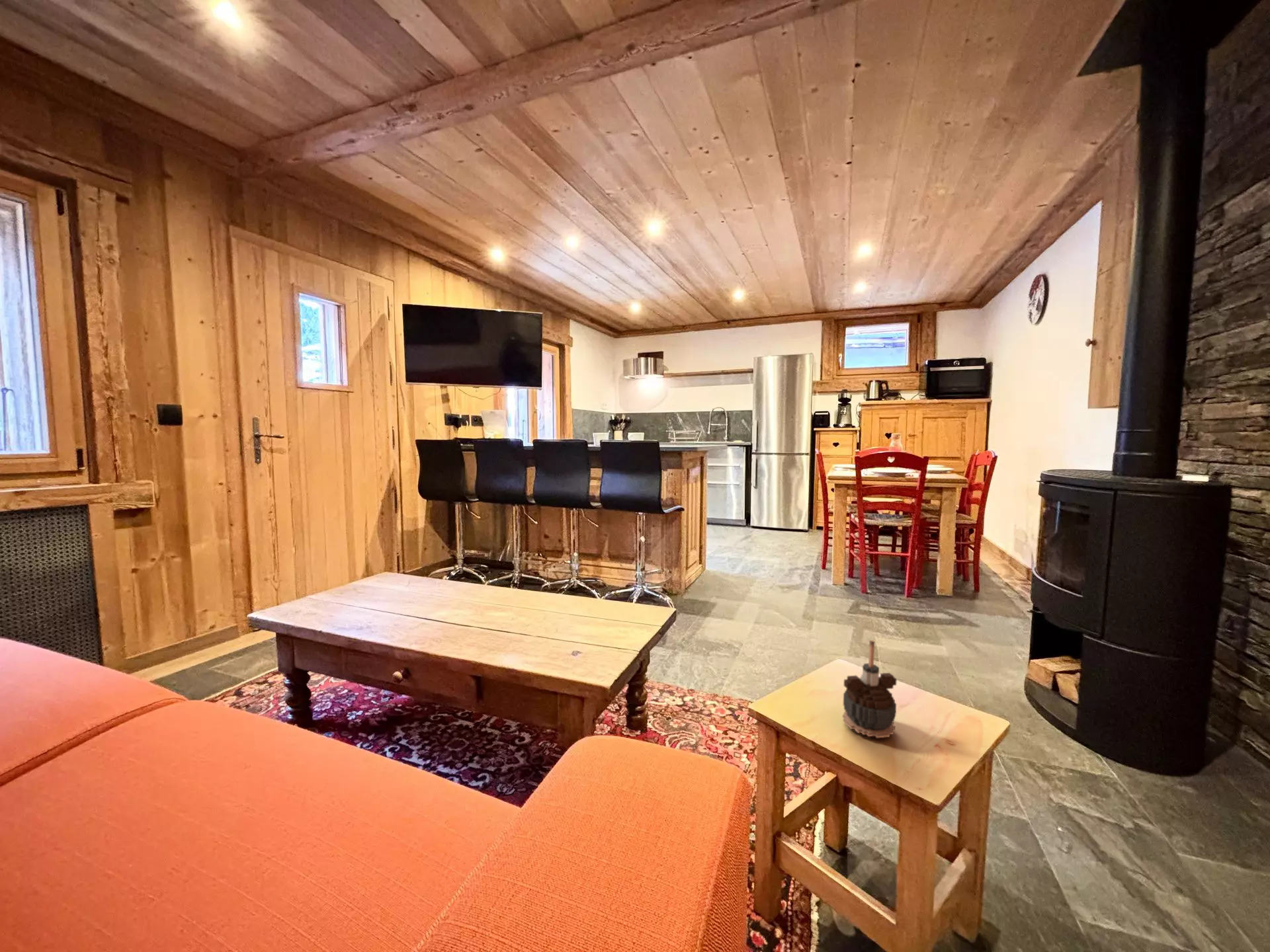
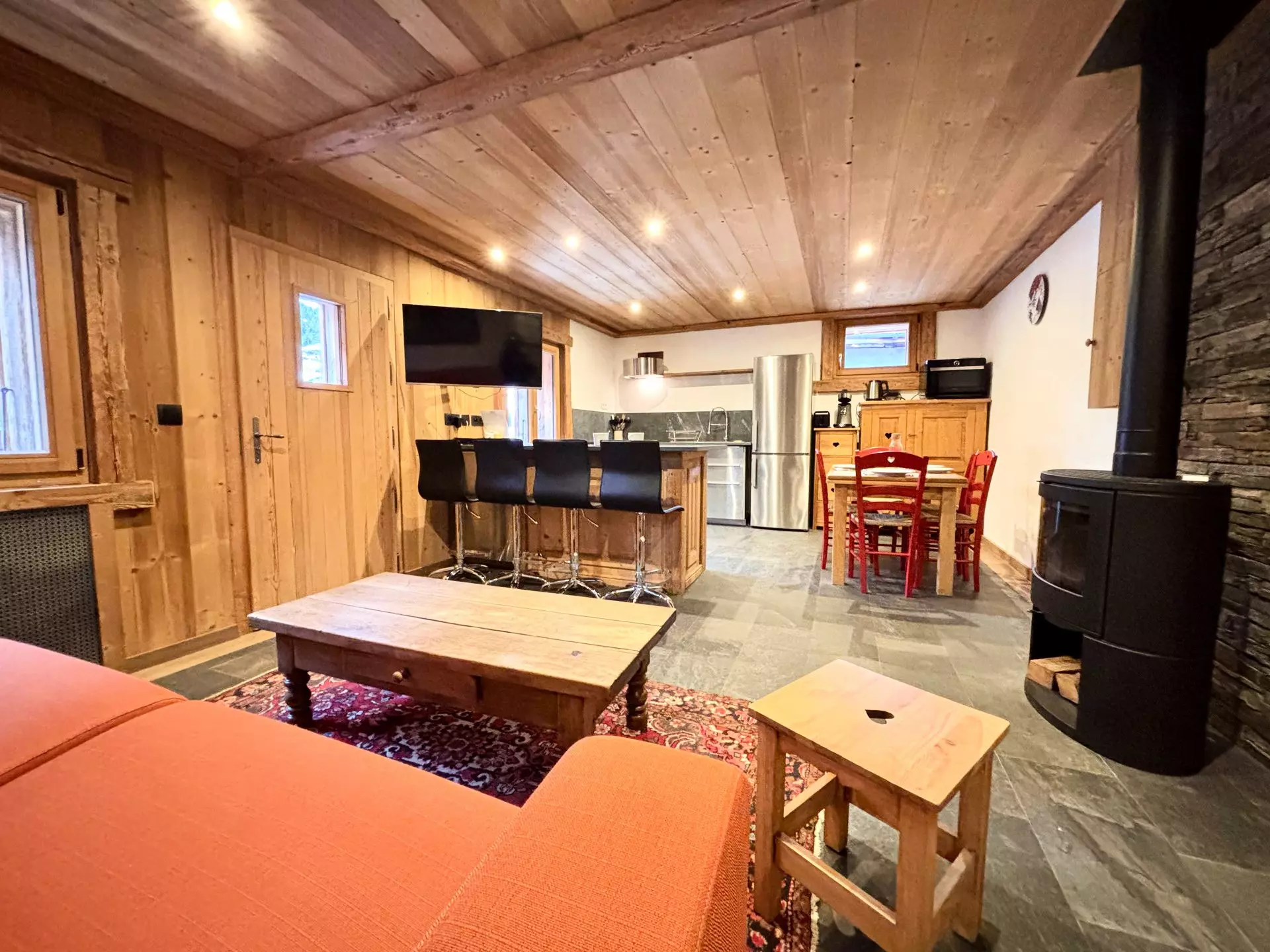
- candle (870, 684)
